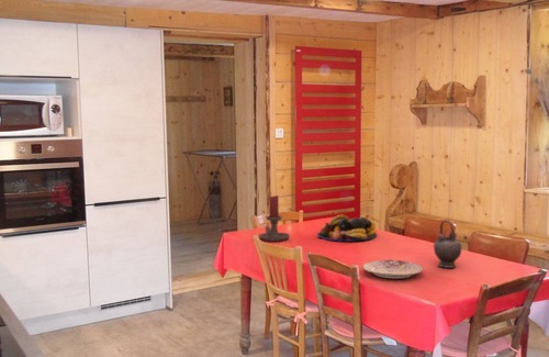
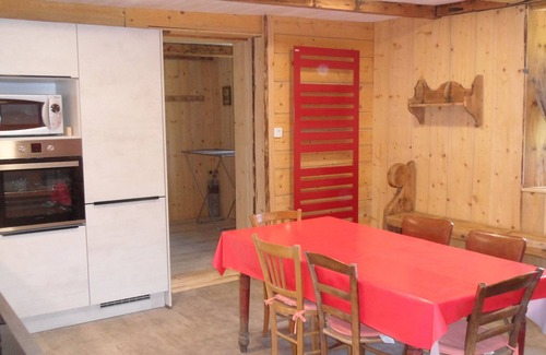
- candle holder (272, 216)
- fruit bowl (346, 225)
- plate (392, 270)
- teapot (445, 243)
